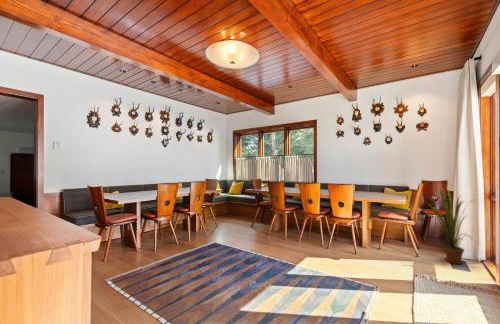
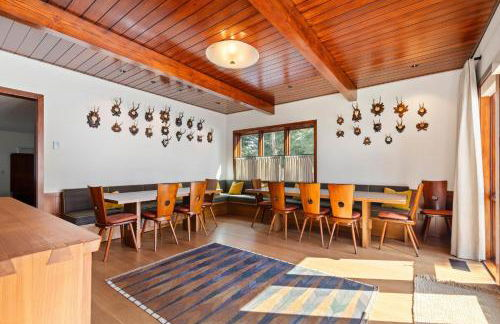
- house plant (453, 224)
